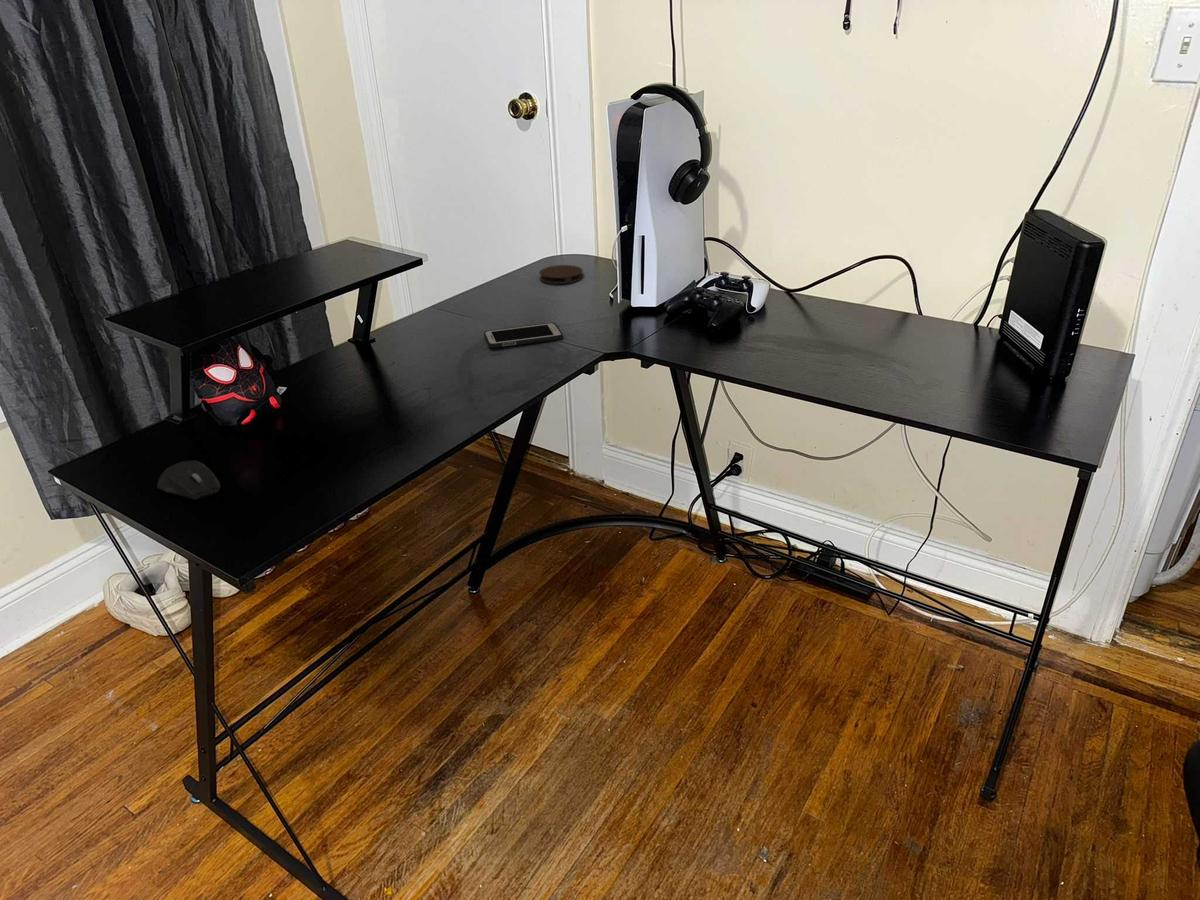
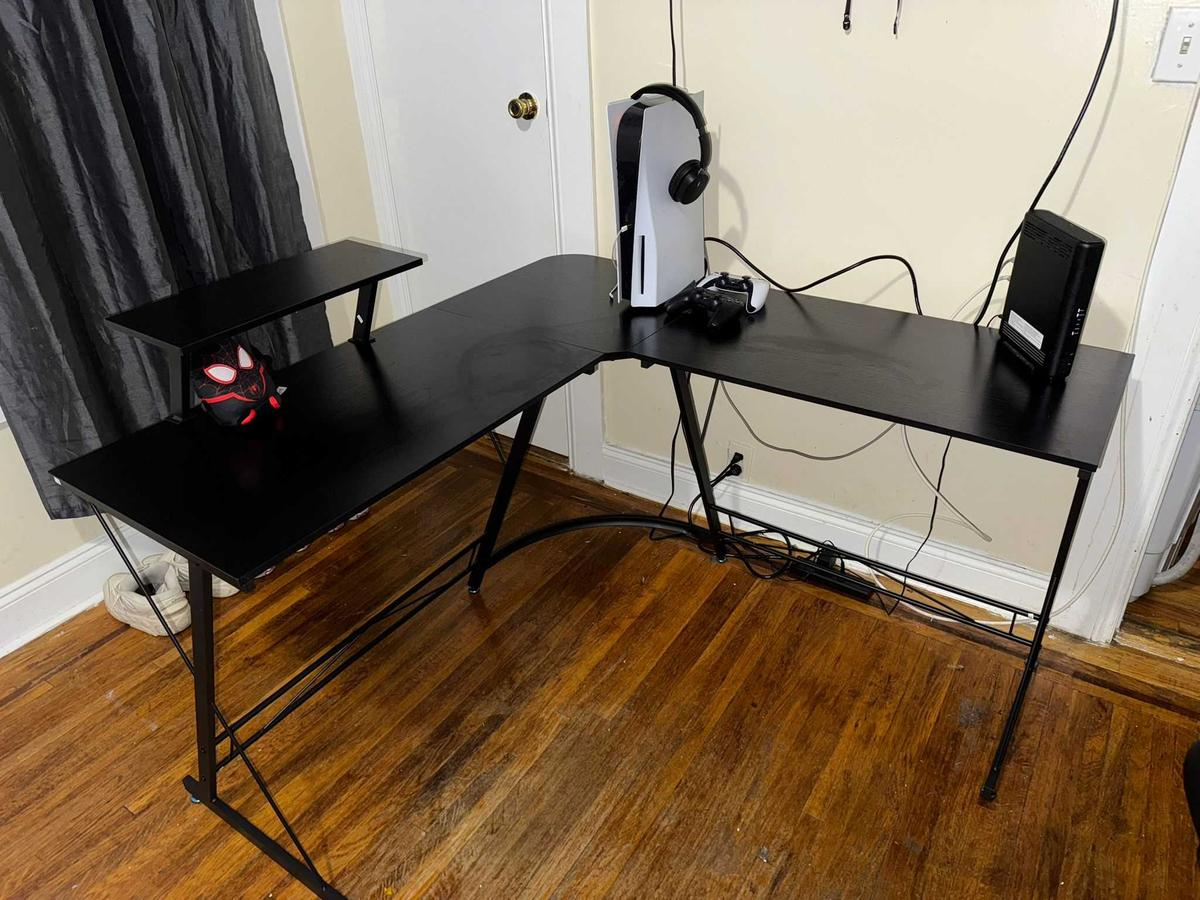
- cell phone (523, 335)
- computer mouse (190, 475)
- coaster (561, 274)
